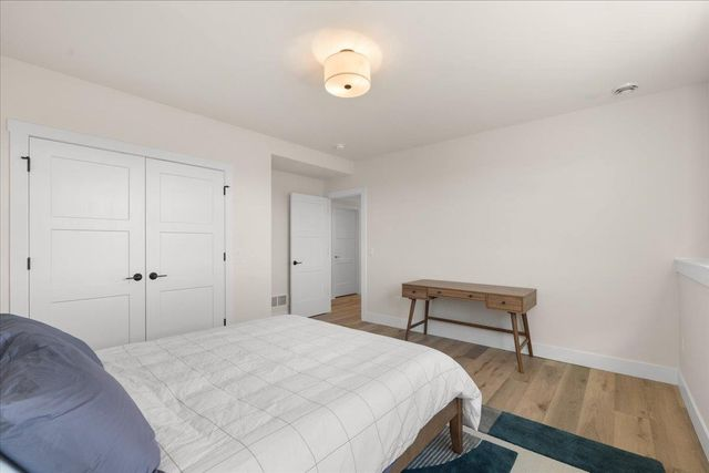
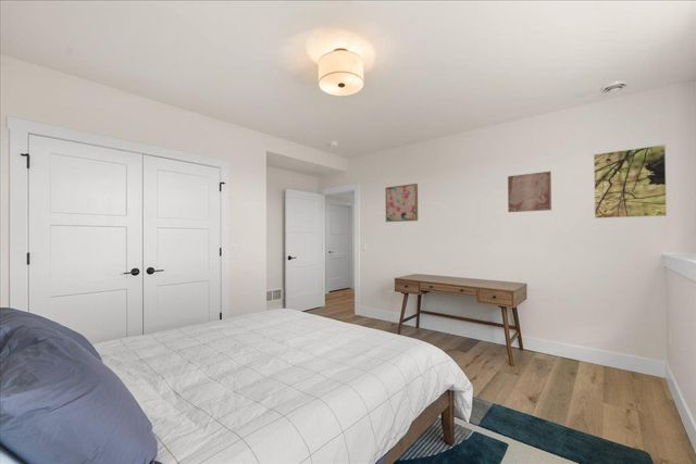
+ wall art (400, 203)
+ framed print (627, 184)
+ wall art (529, 192)
